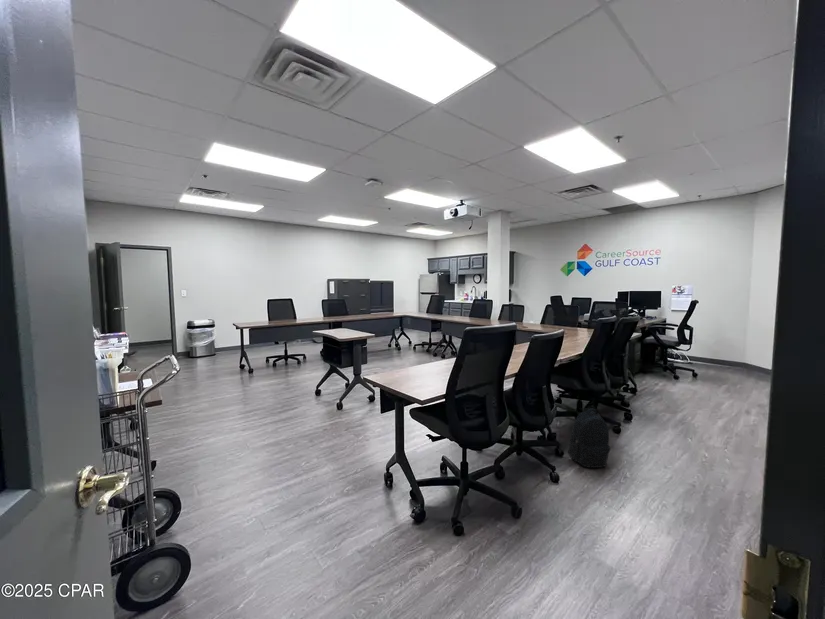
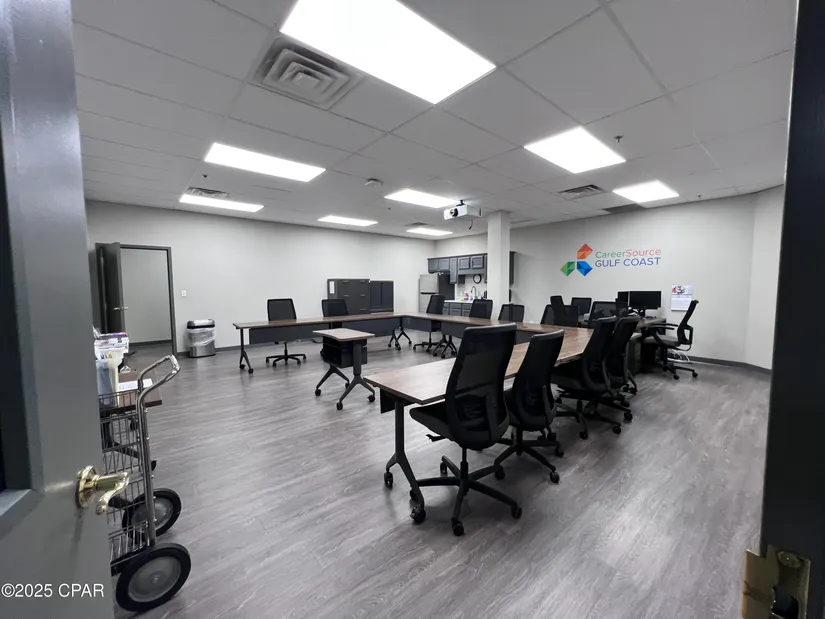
- backpack (590, 435)
